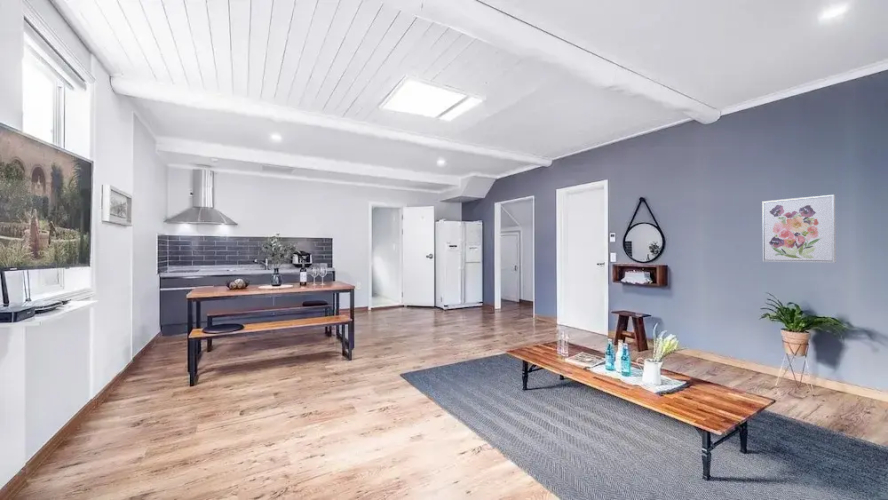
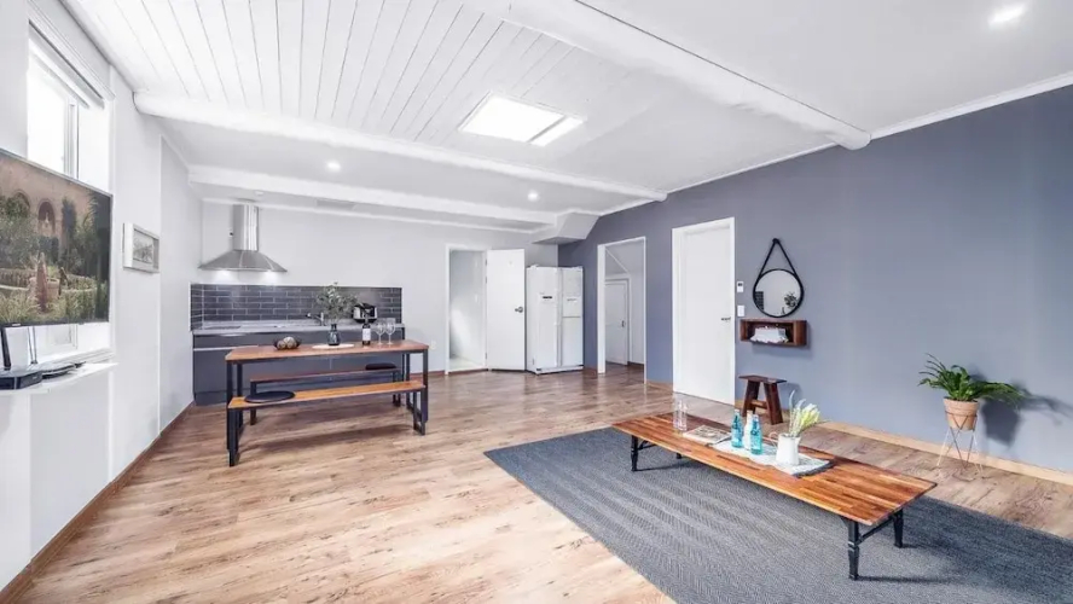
- wall art (796, 230)
